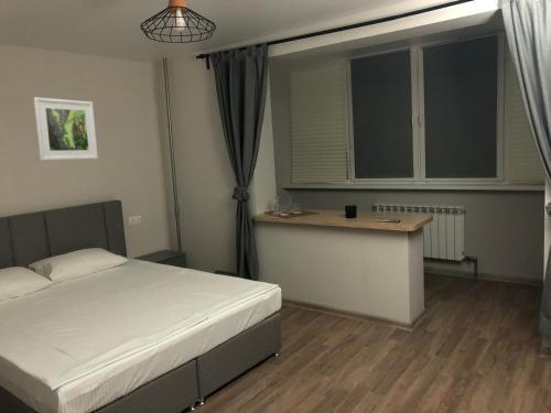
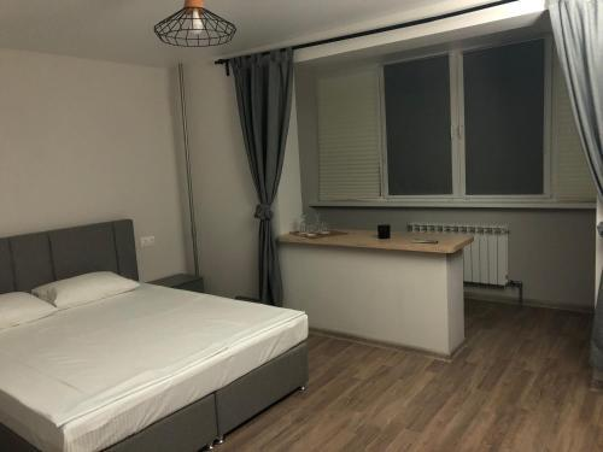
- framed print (67, 130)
